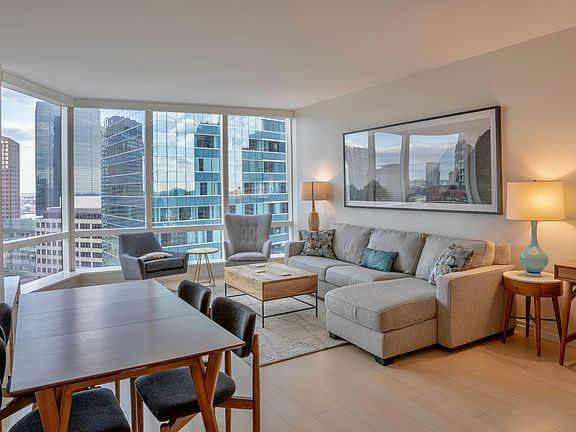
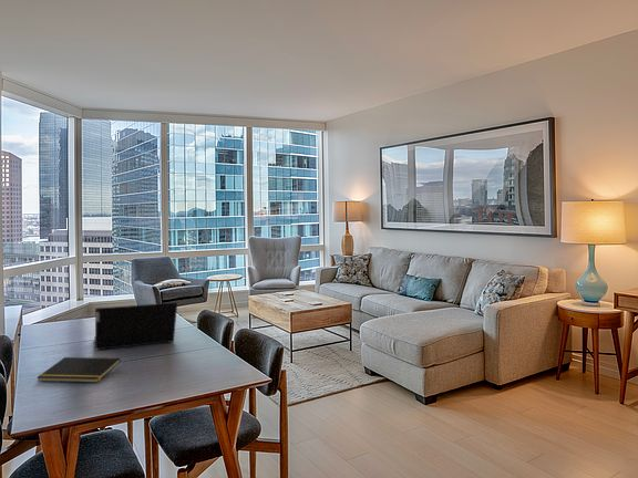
+ laptop computer (134, 322)
+ notepad (80, 368)
